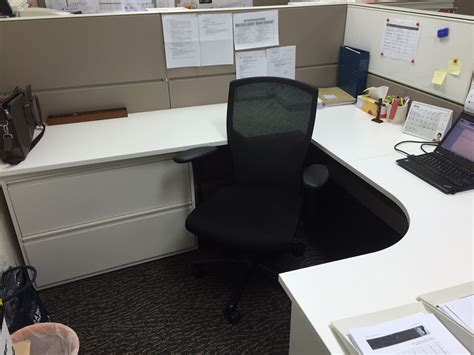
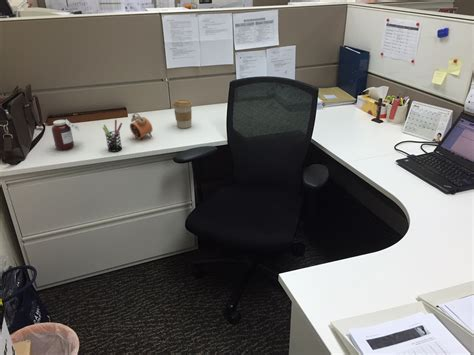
+ jar (66, 133)
+ alarm clock (140, 125)
+ coffee cup (183, 113)
+ pen holder (112, 135)
